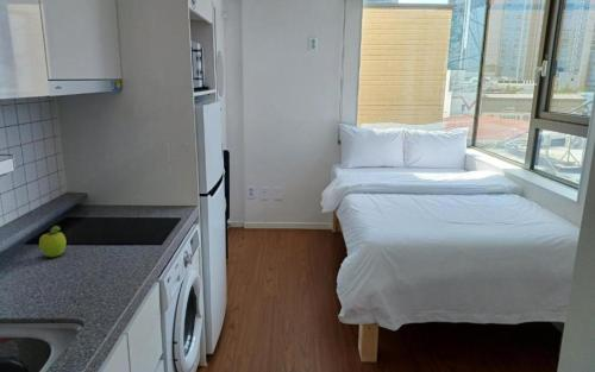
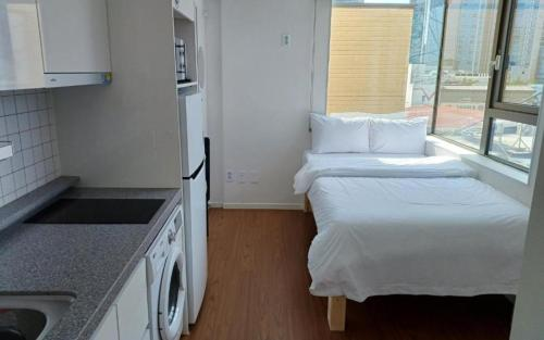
- fruit (54, 241)
